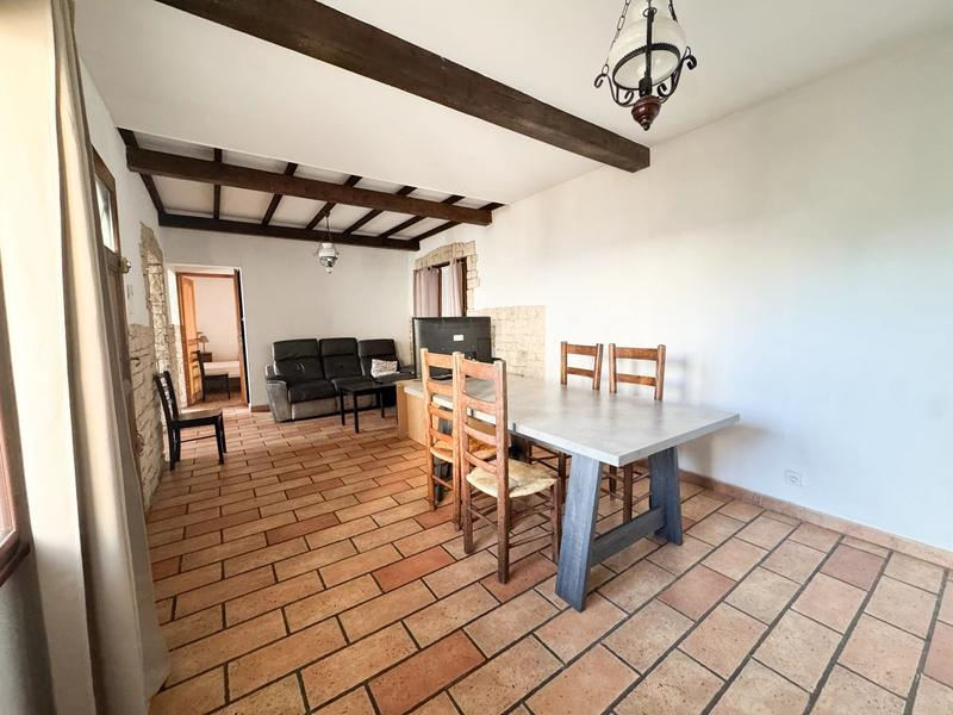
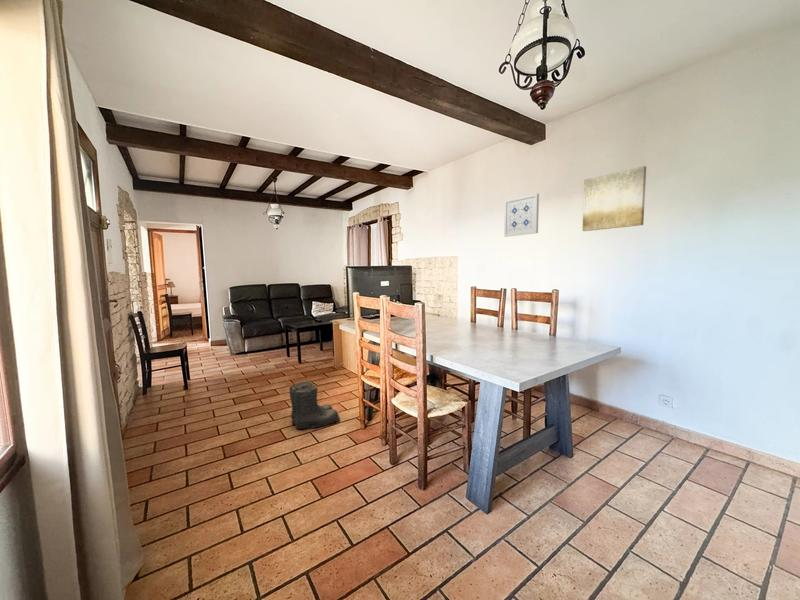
+ wall art (612, 201)
+ boots (314, 402)
+ wall art (520, 216)
